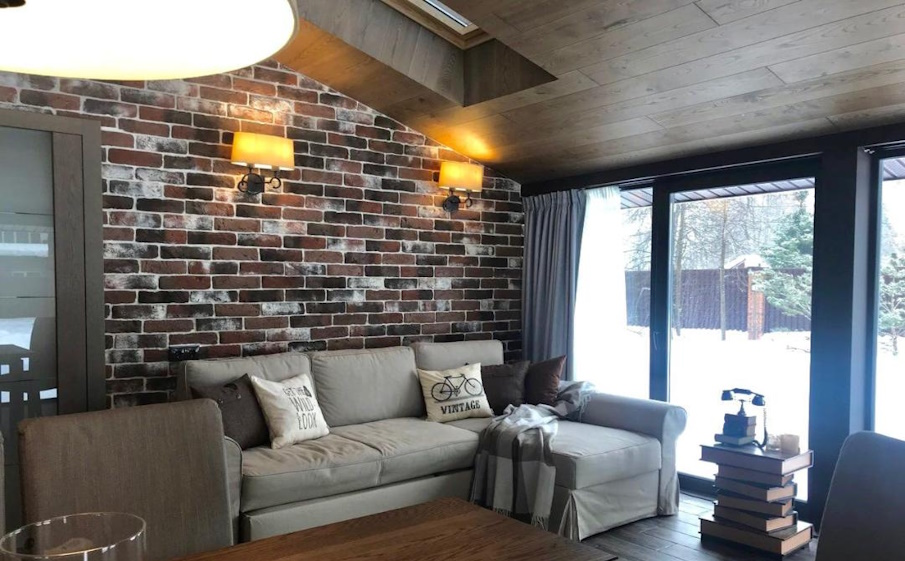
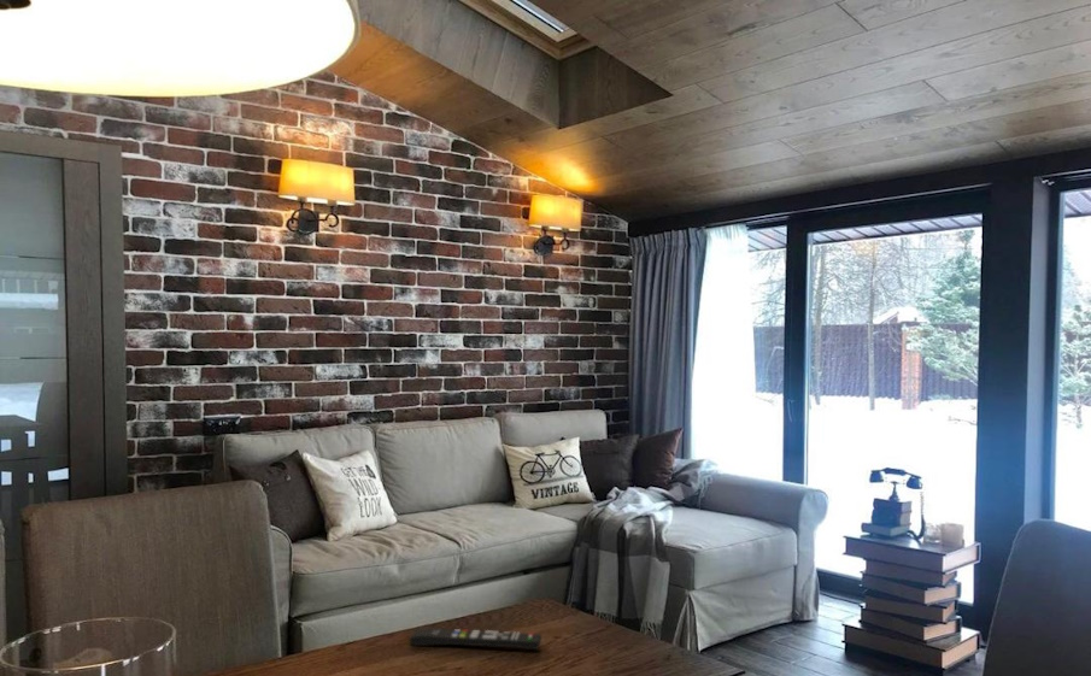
+ remote control (475, 639)
